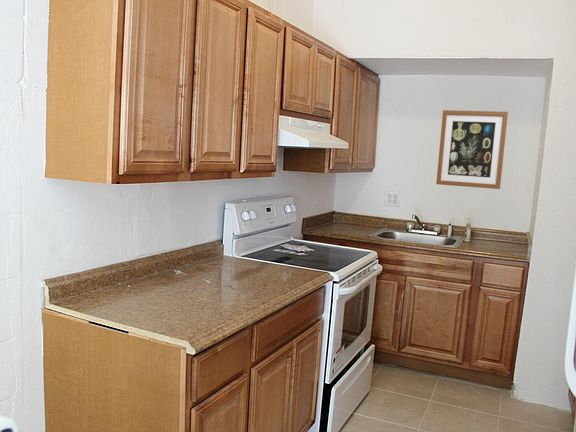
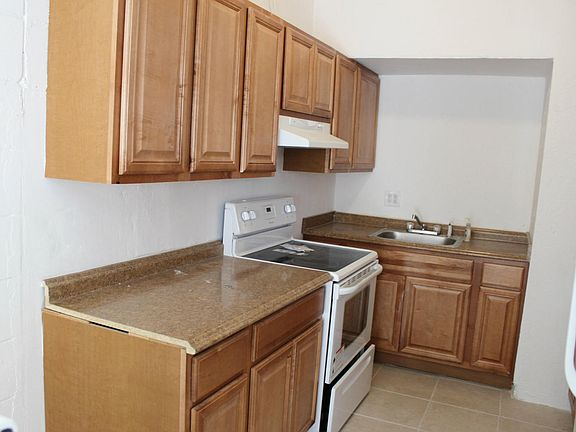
- wall art (471, 149)
